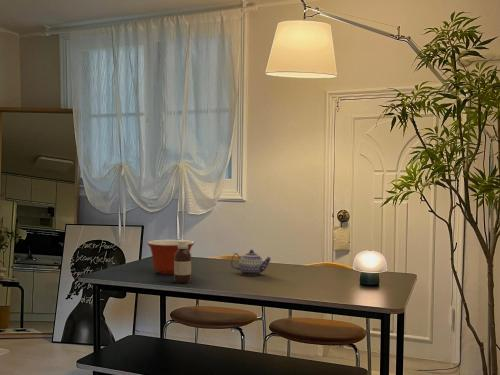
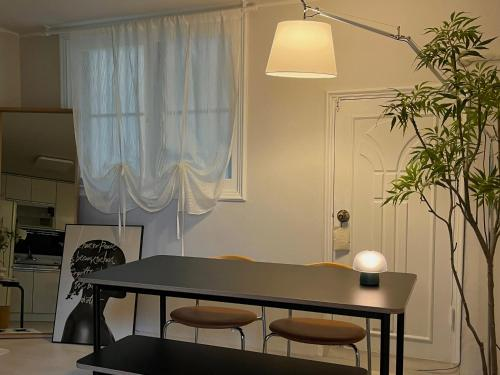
- bottle (182, 261)
- teapot (250, 261)
- mixing bowl (170, 257)
